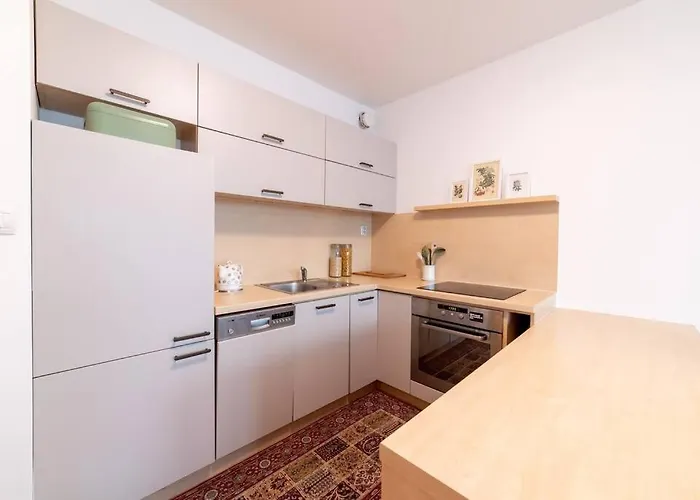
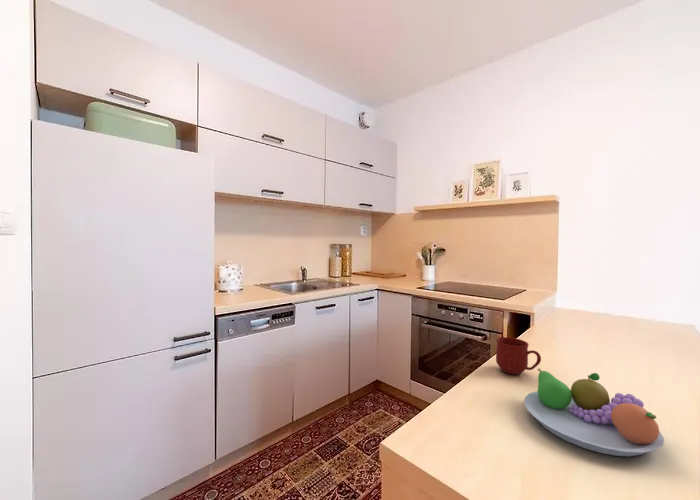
+ fruit bowl (584, 402)
+ mug (517, 357)
